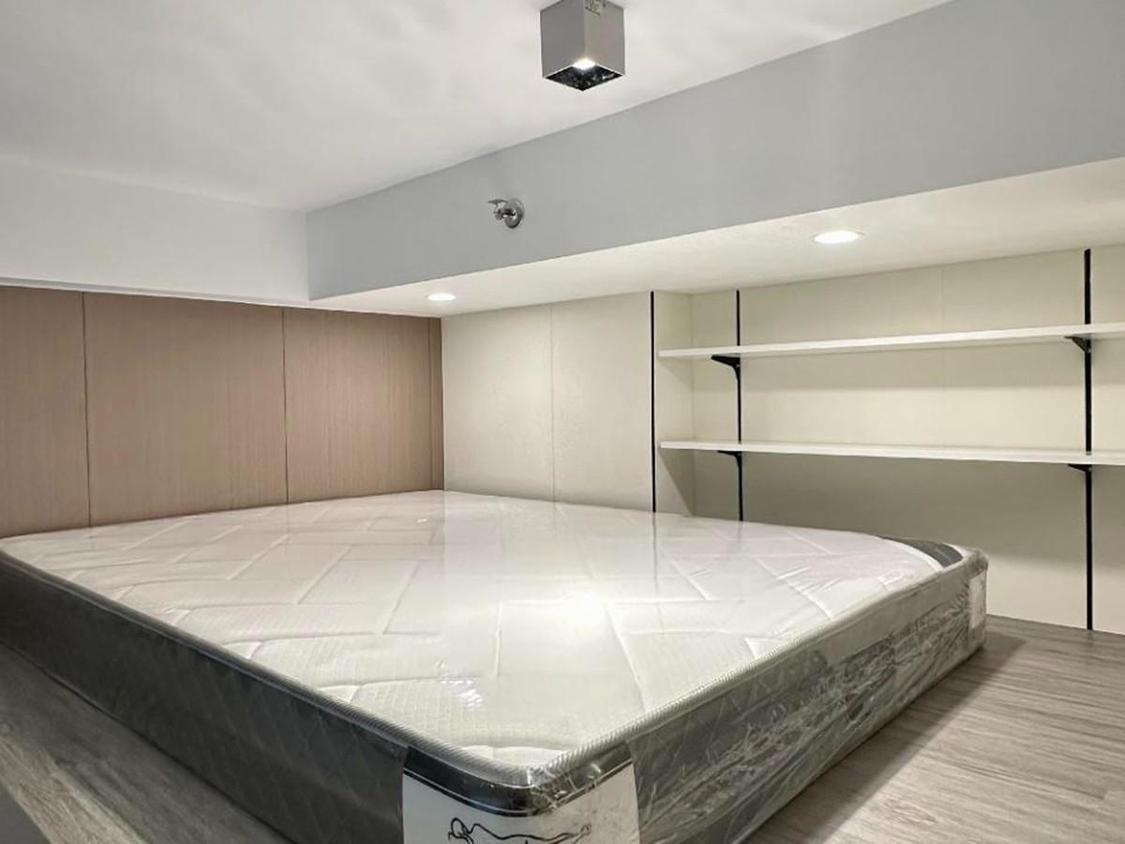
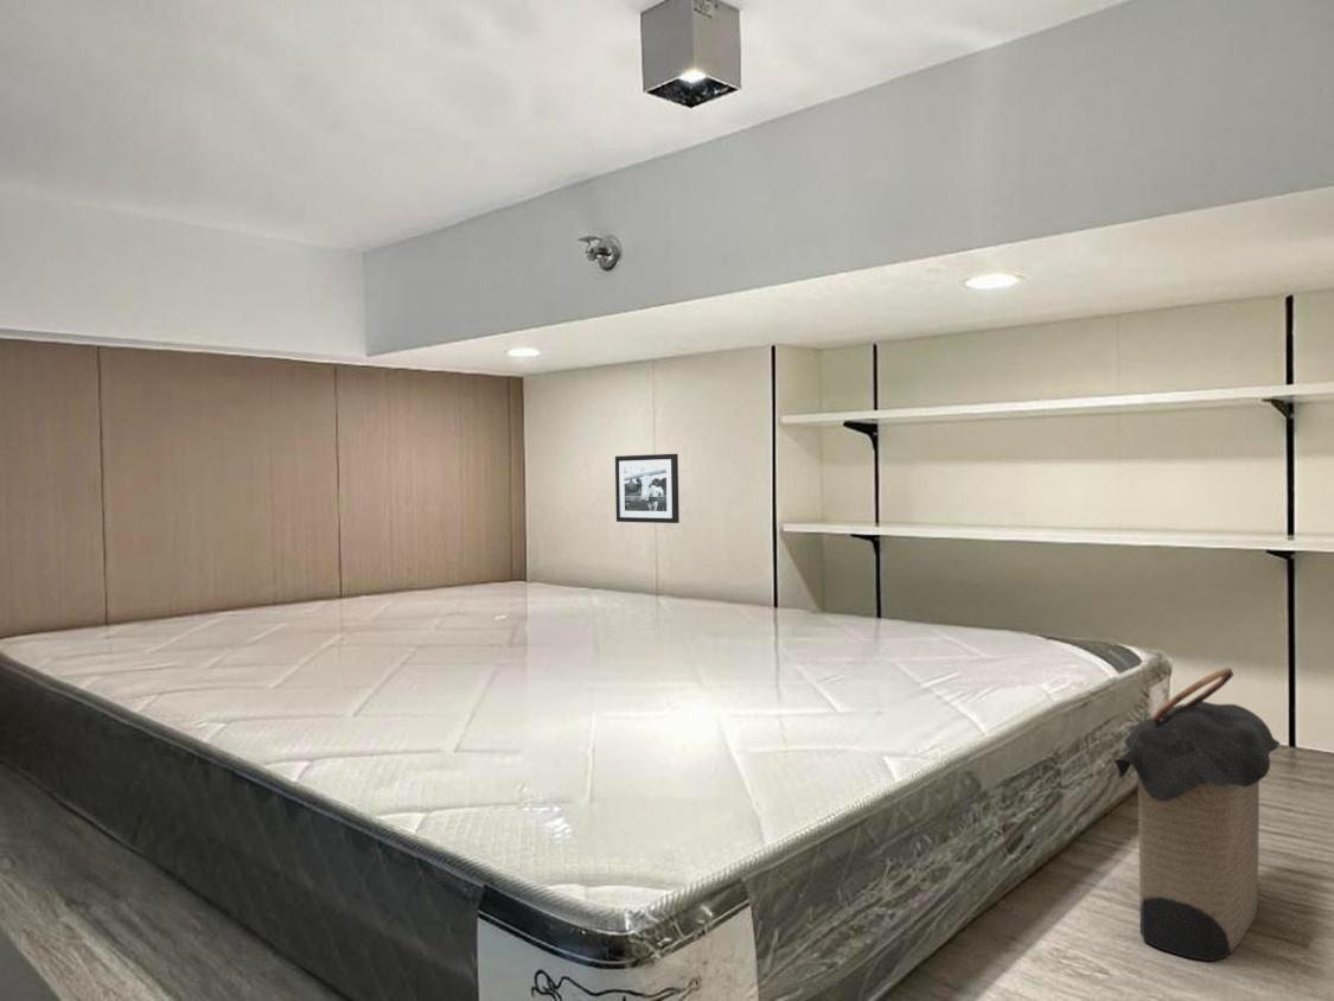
+ laundry hamper (1195, 788)
+ picture frame (646, 489)
